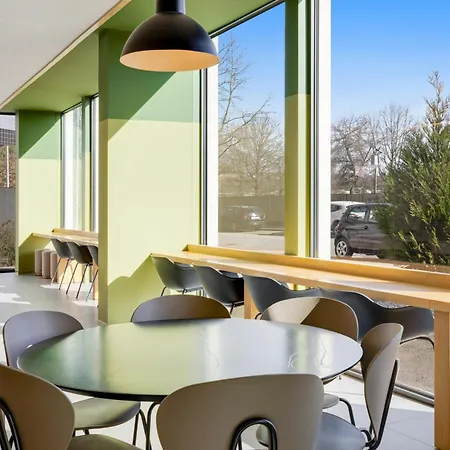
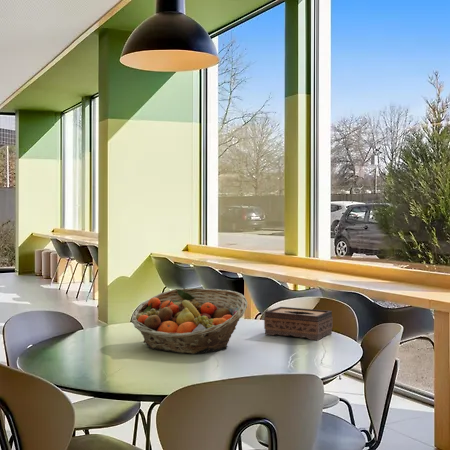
+ tissue box (298, 322)
+ fruit basket (189, 319)
